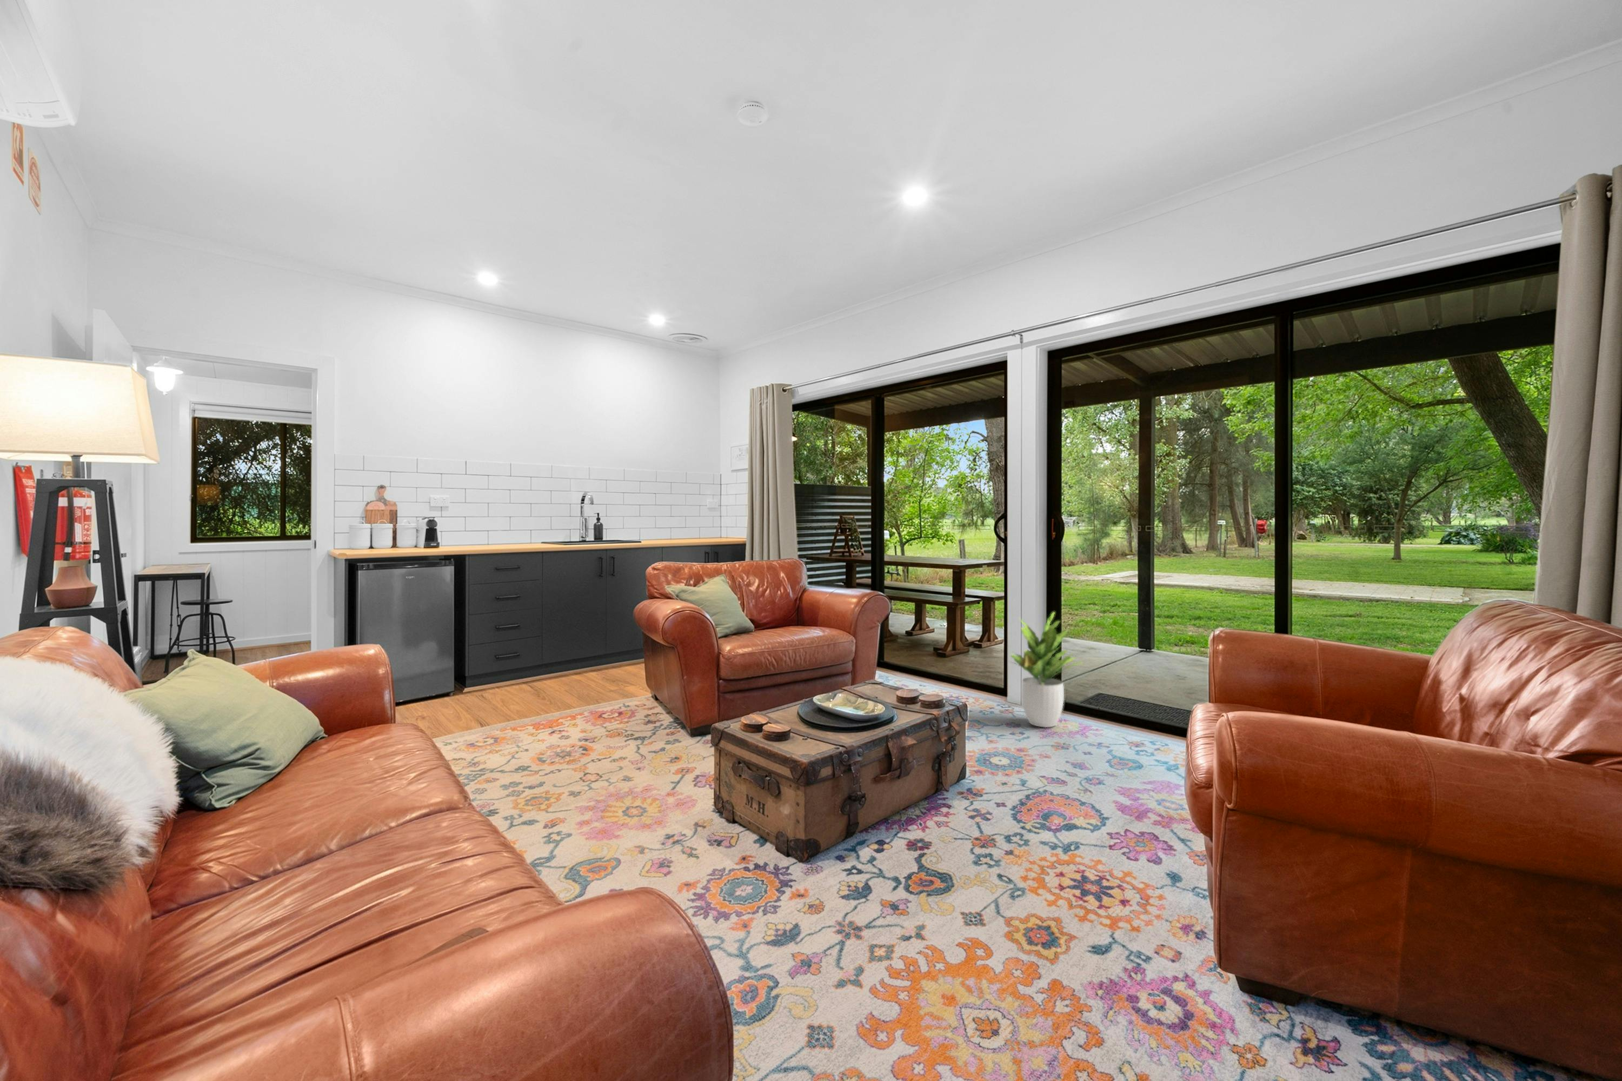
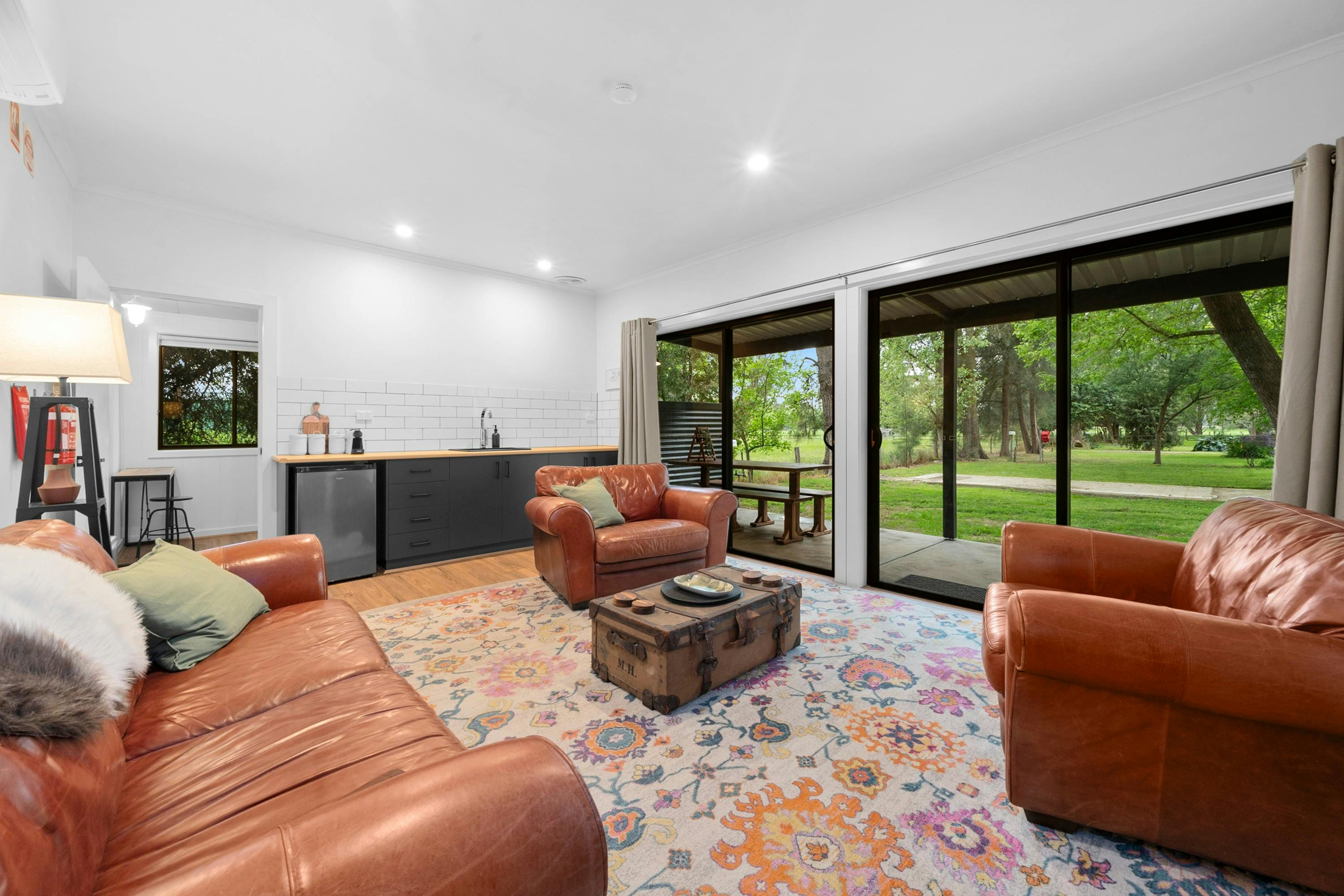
- potted plant (1040, 667)
